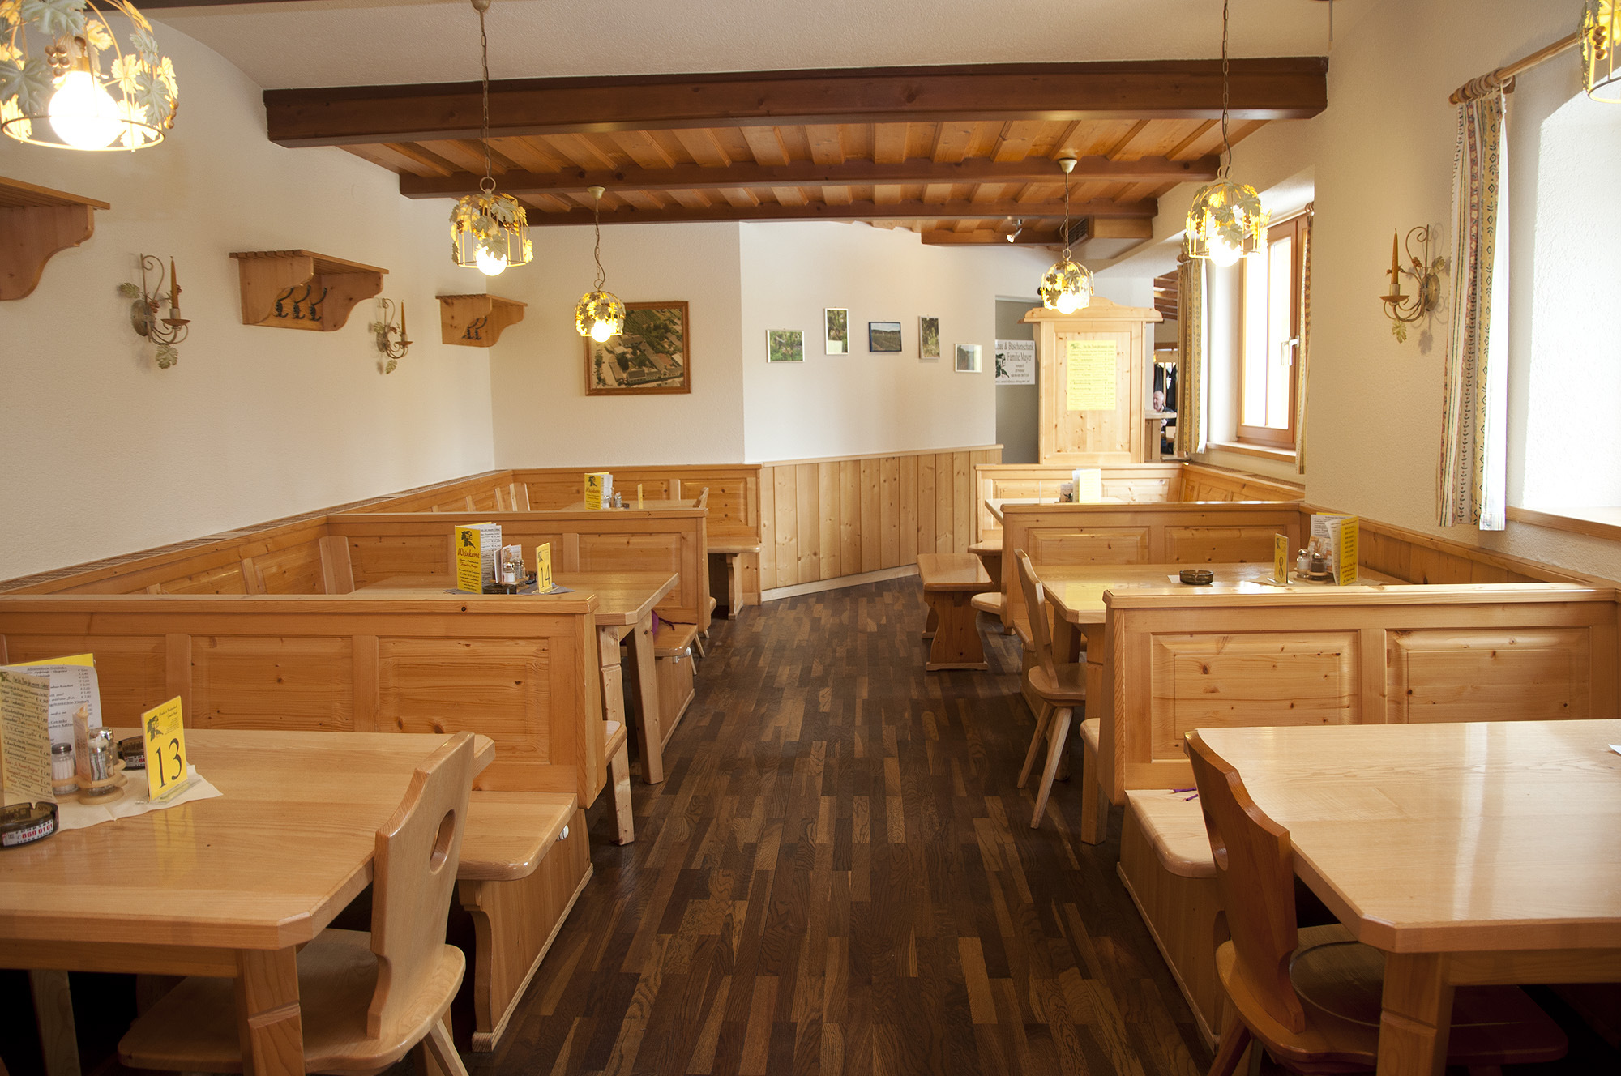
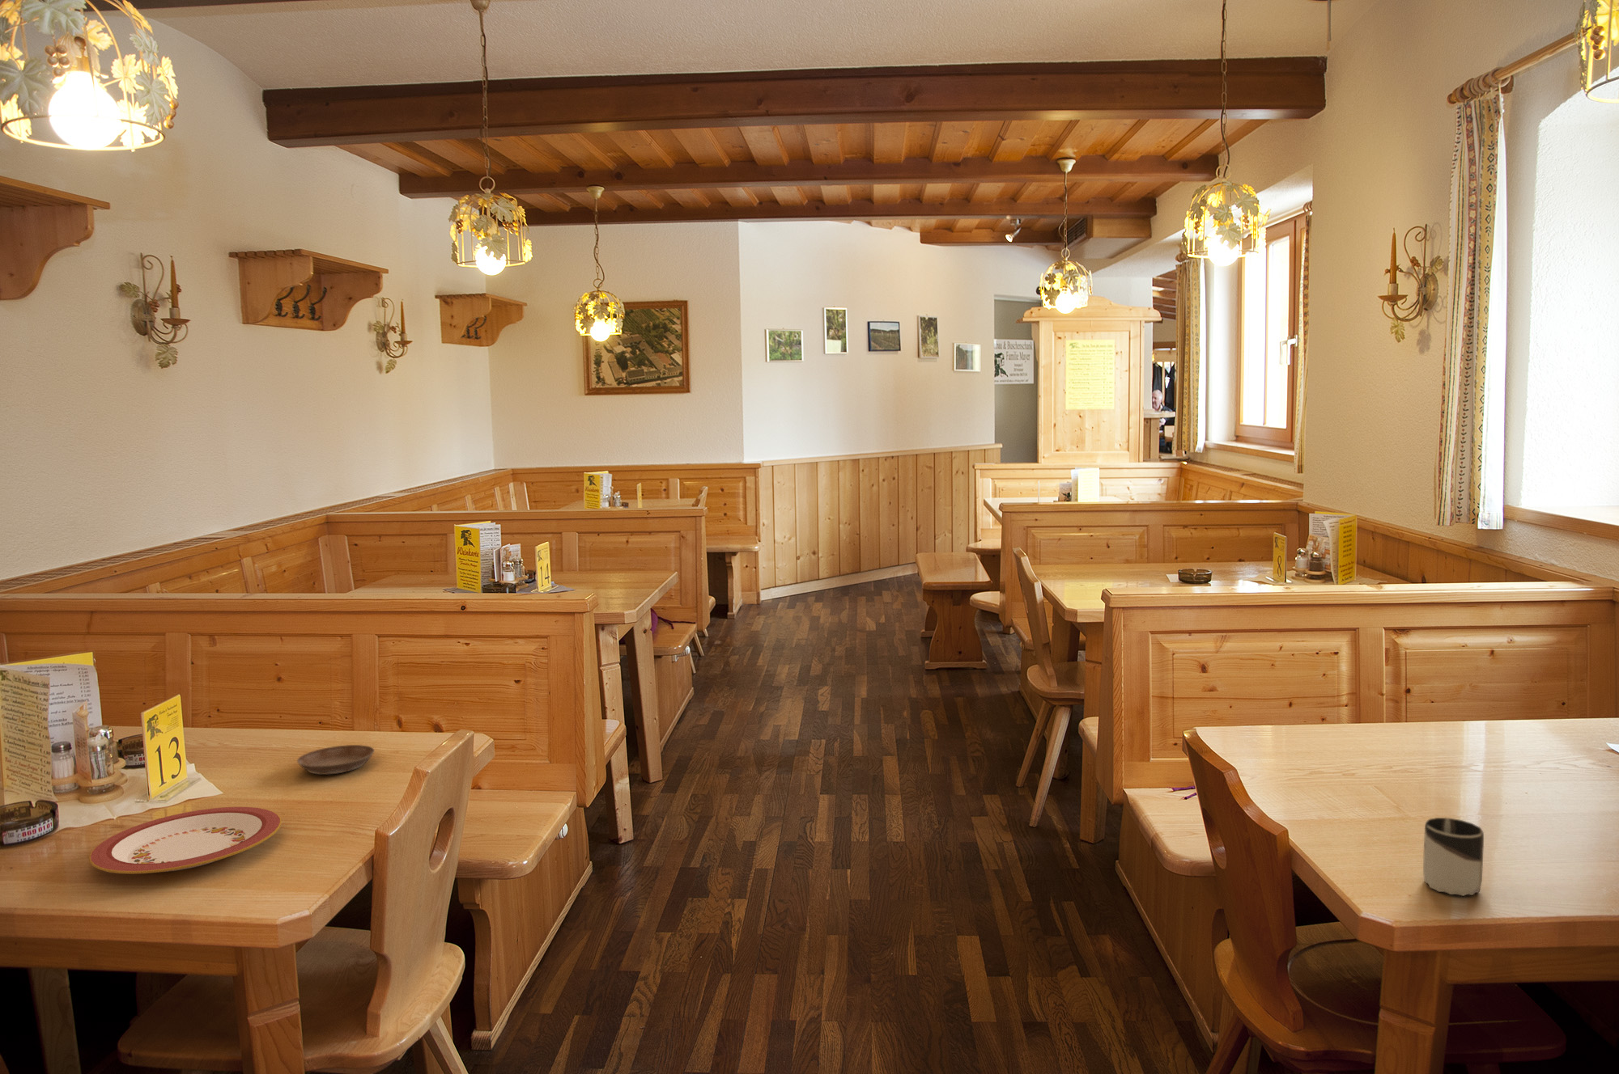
+ cup (1454, 852)
+ plate (189, 843)
+ saucer (336, 760)
